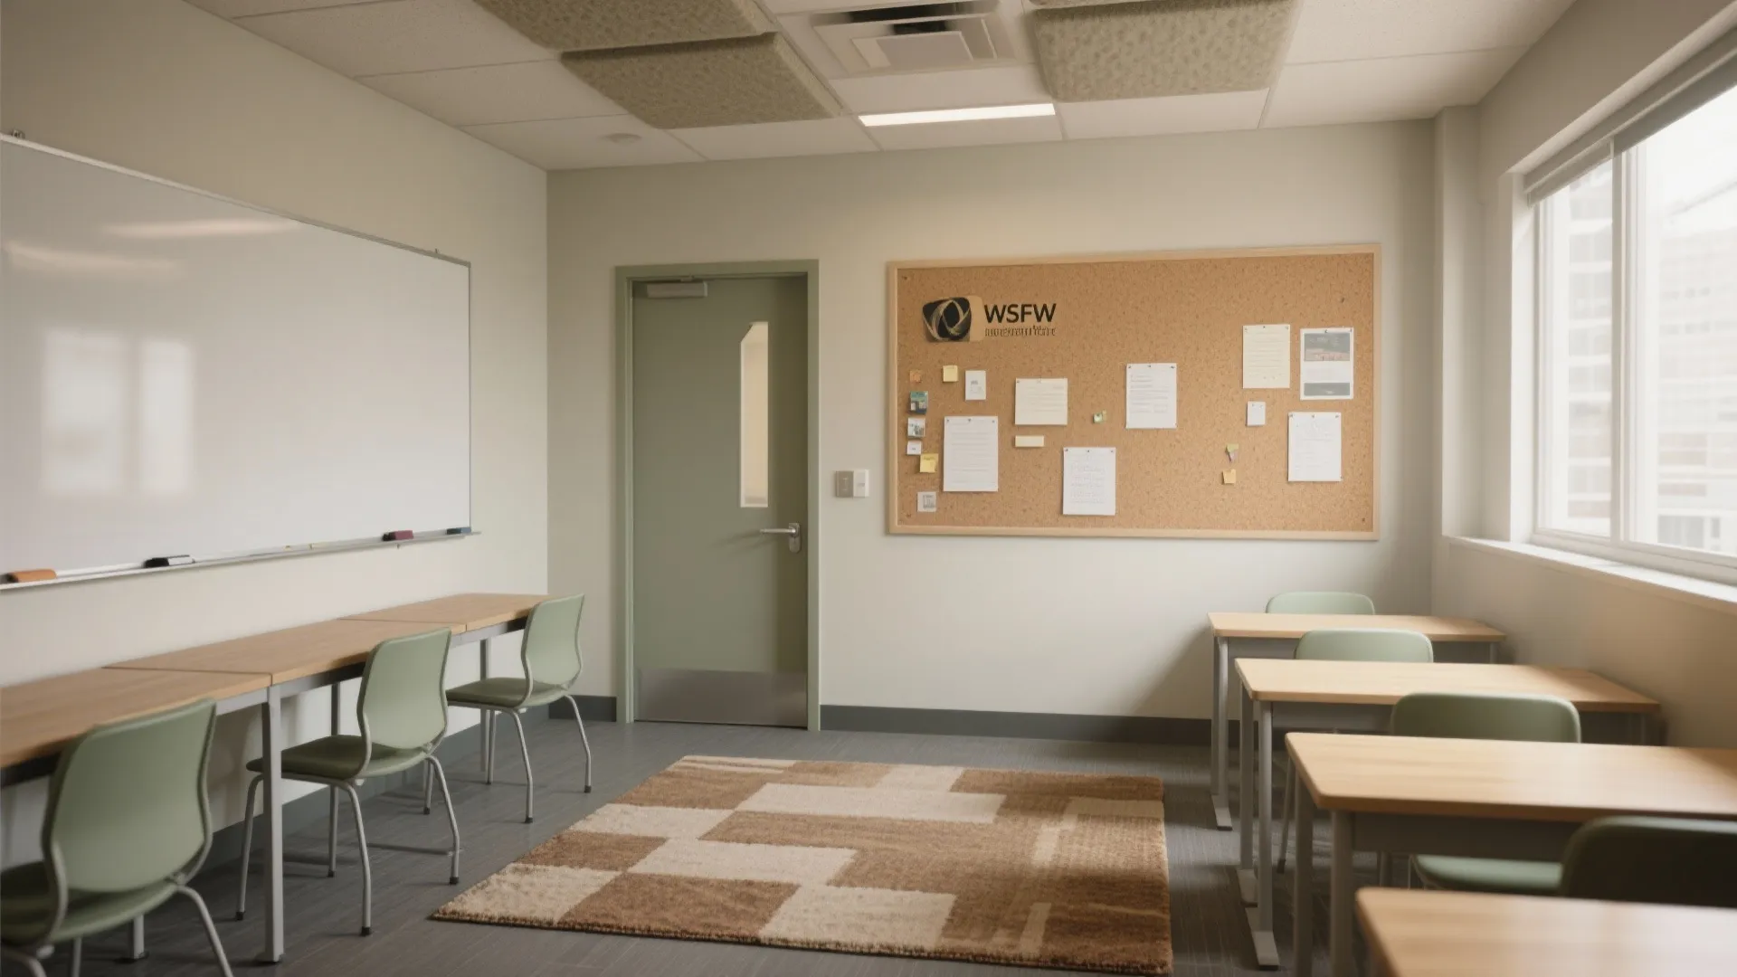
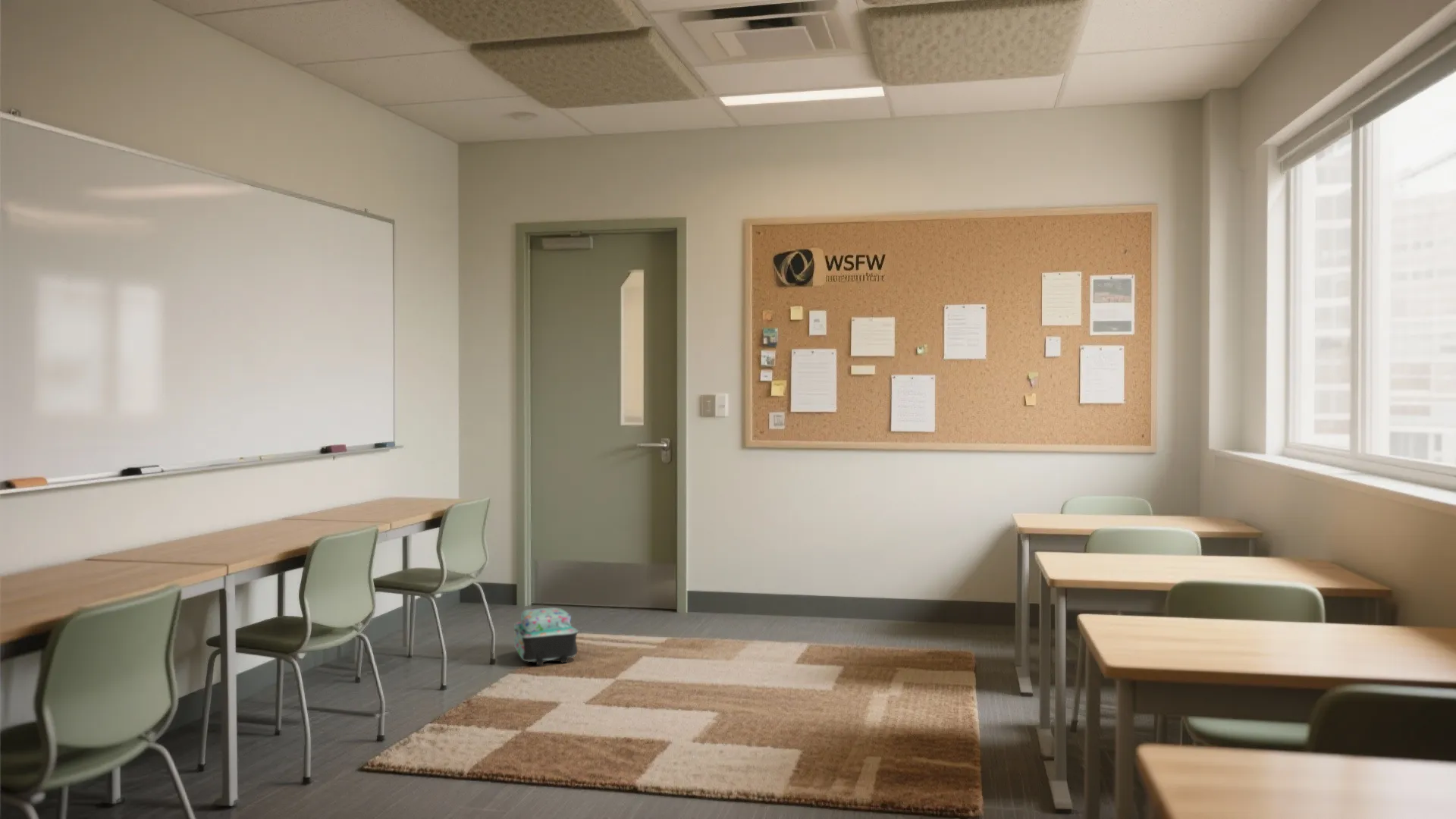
+ backpack (544, 633)
